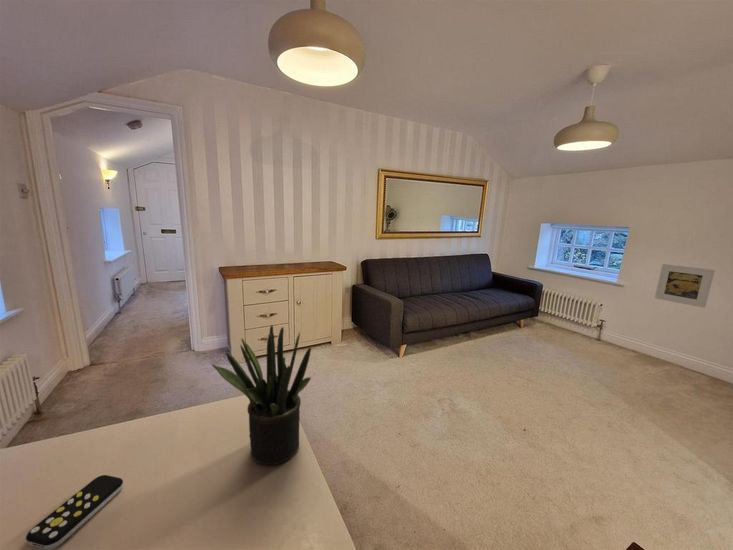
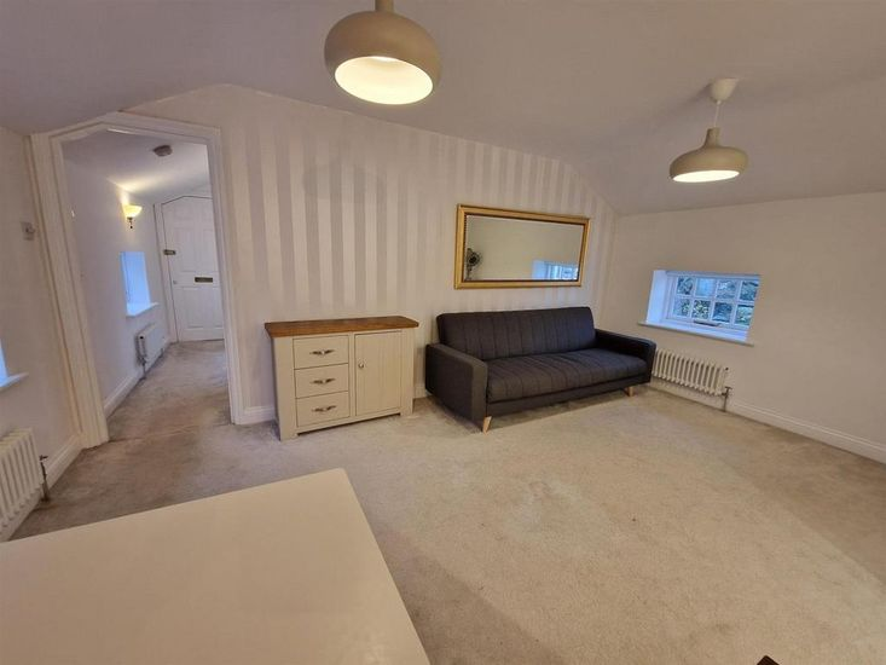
- remote control (79, 507)
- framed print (682, 285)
- potted plant (267, 390)
